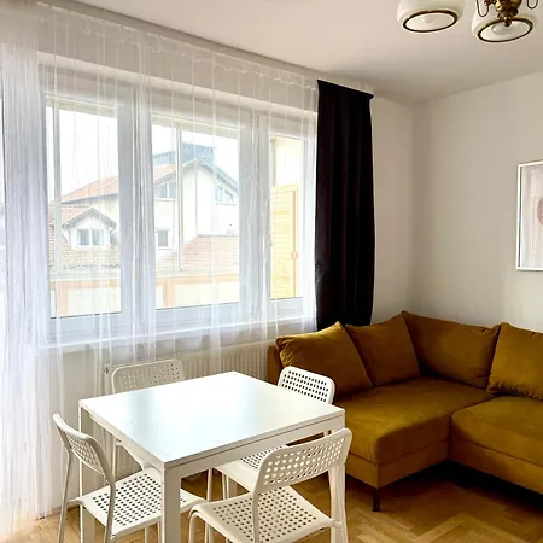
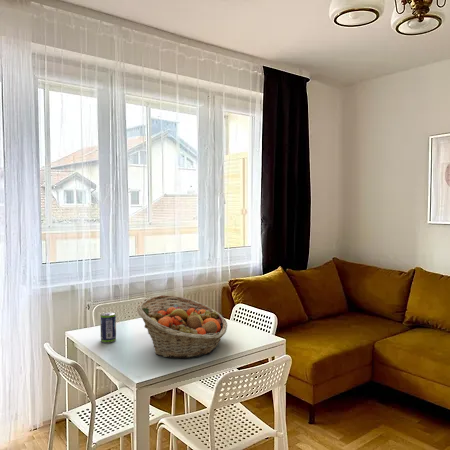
+ beverage can (108, 327)
+ fruit basket (183, 323)
